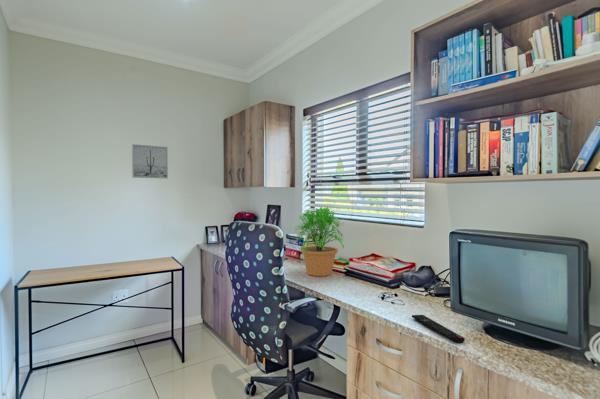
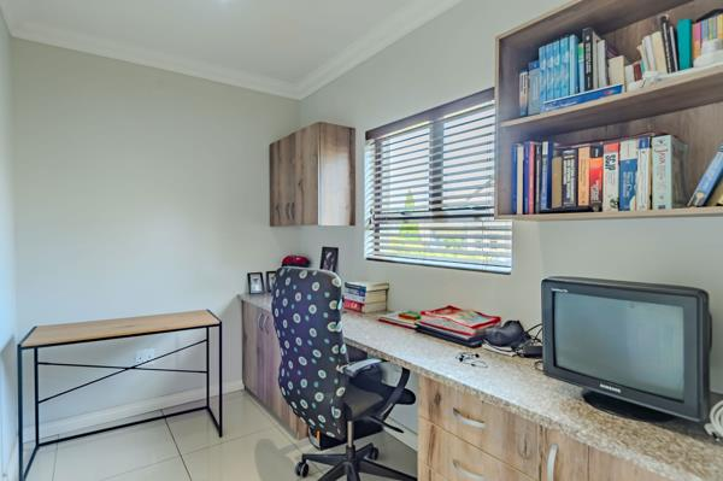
- remote control (436, 327)
- potted plant (318, 239)
- wall art (150, 161)
